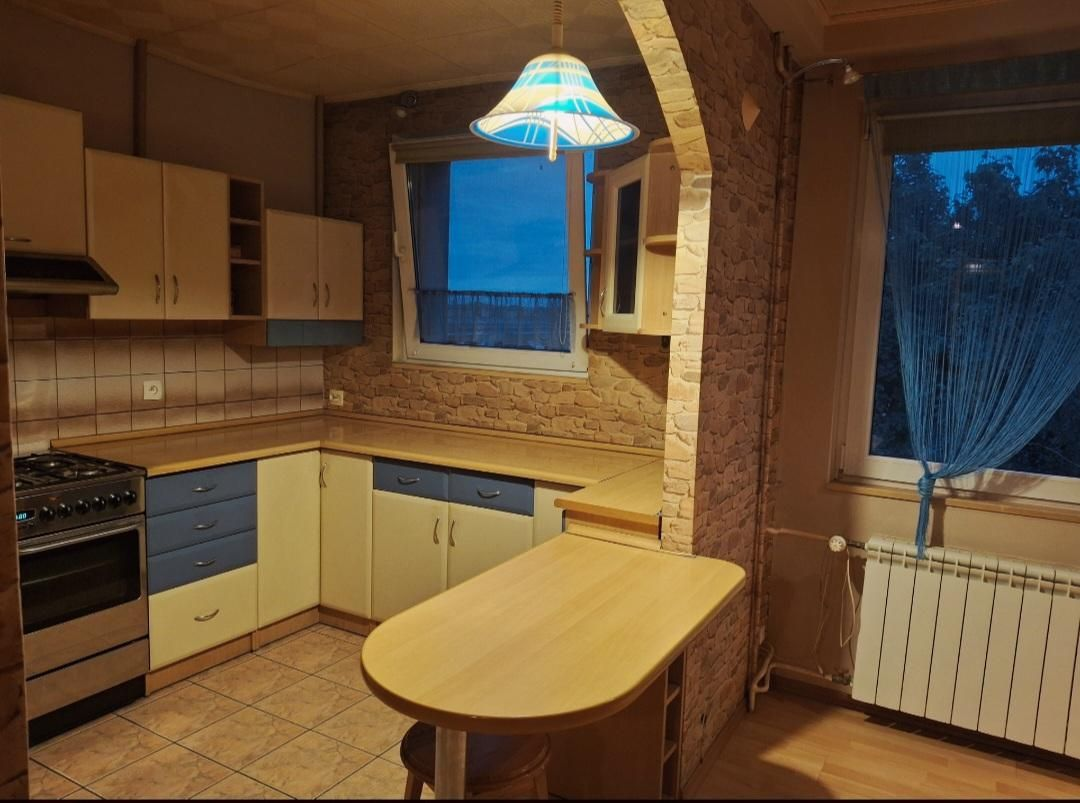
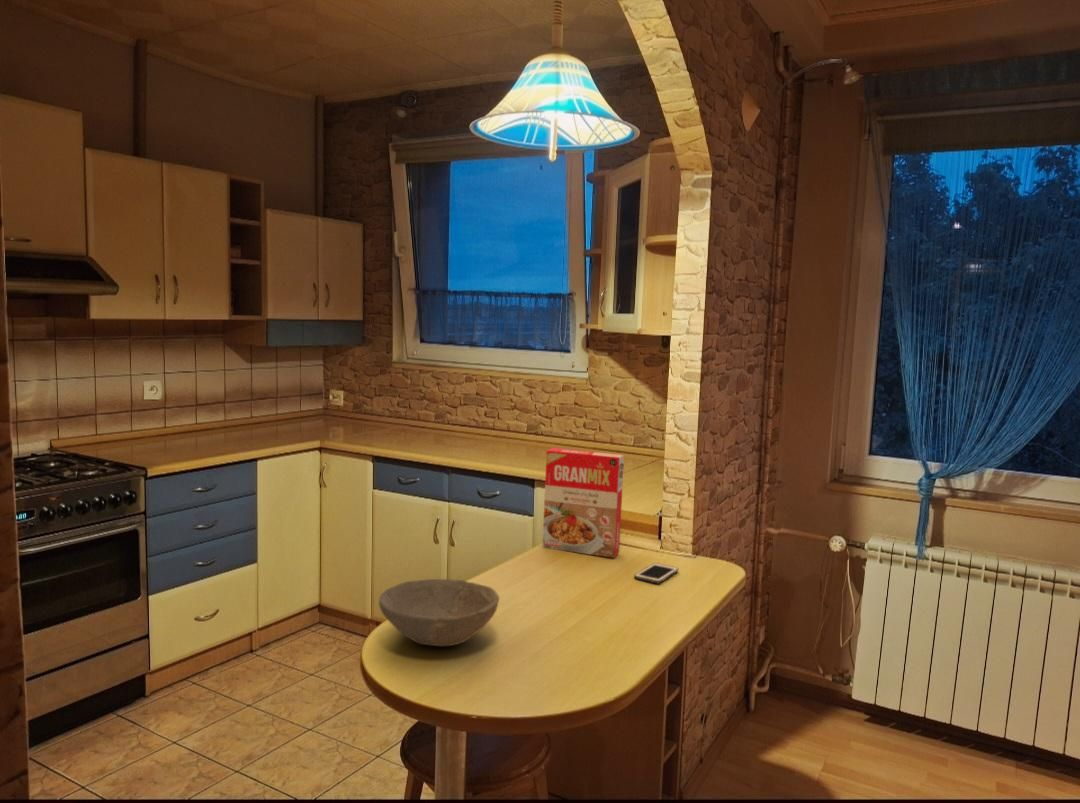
+ cell phone (656, 573)
+ bowl (439, 617)
+ cereal box (582, 501)
